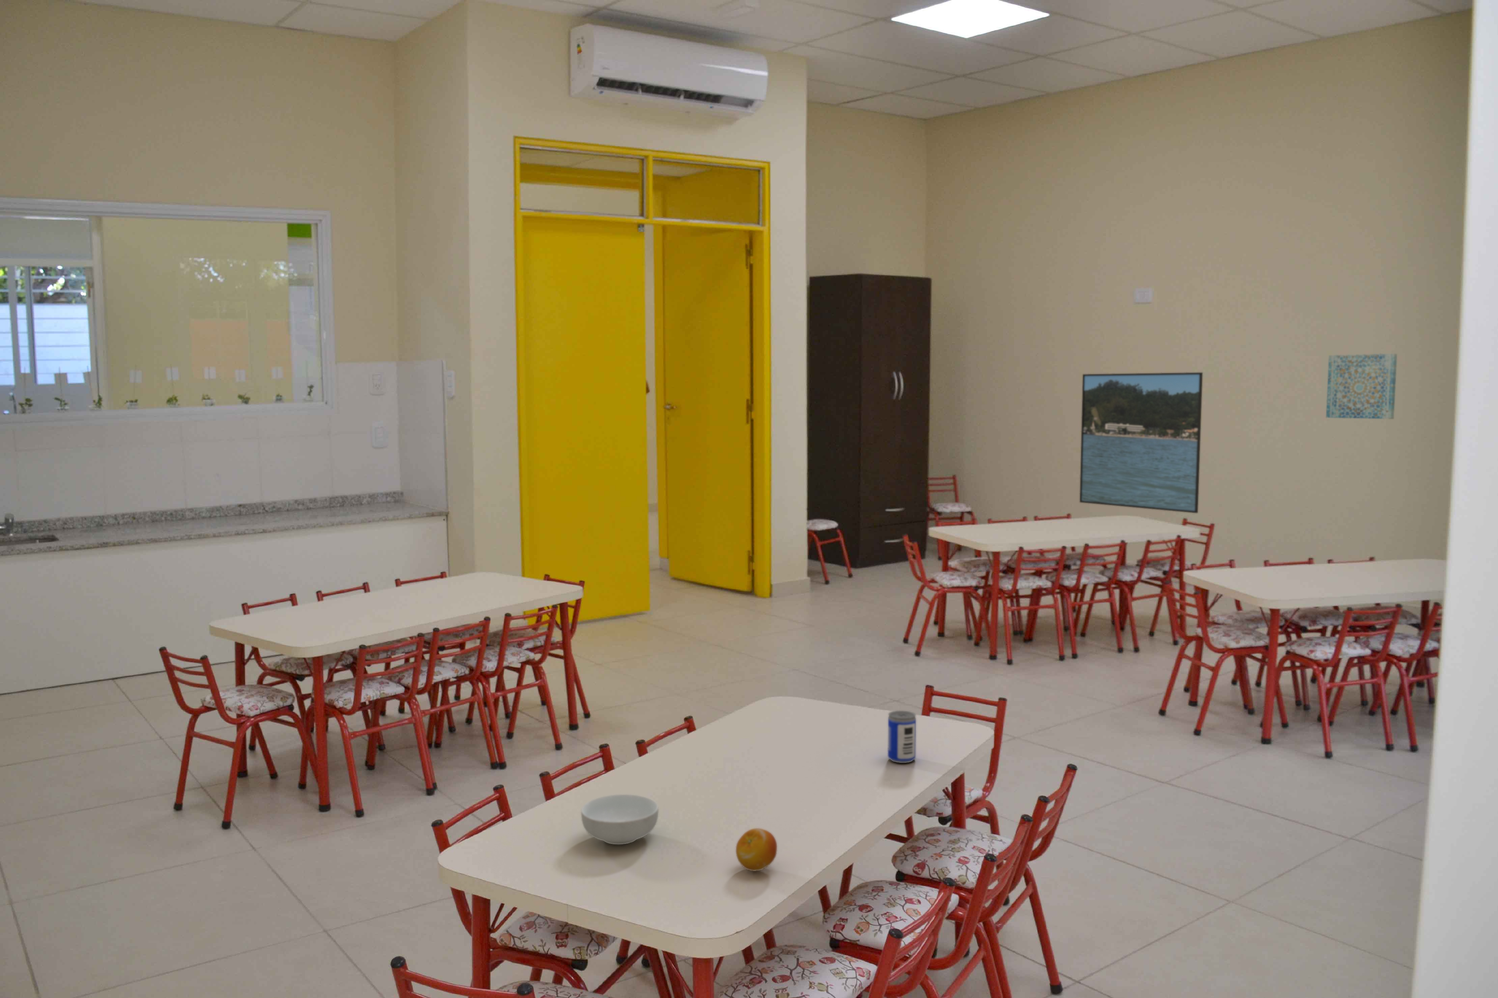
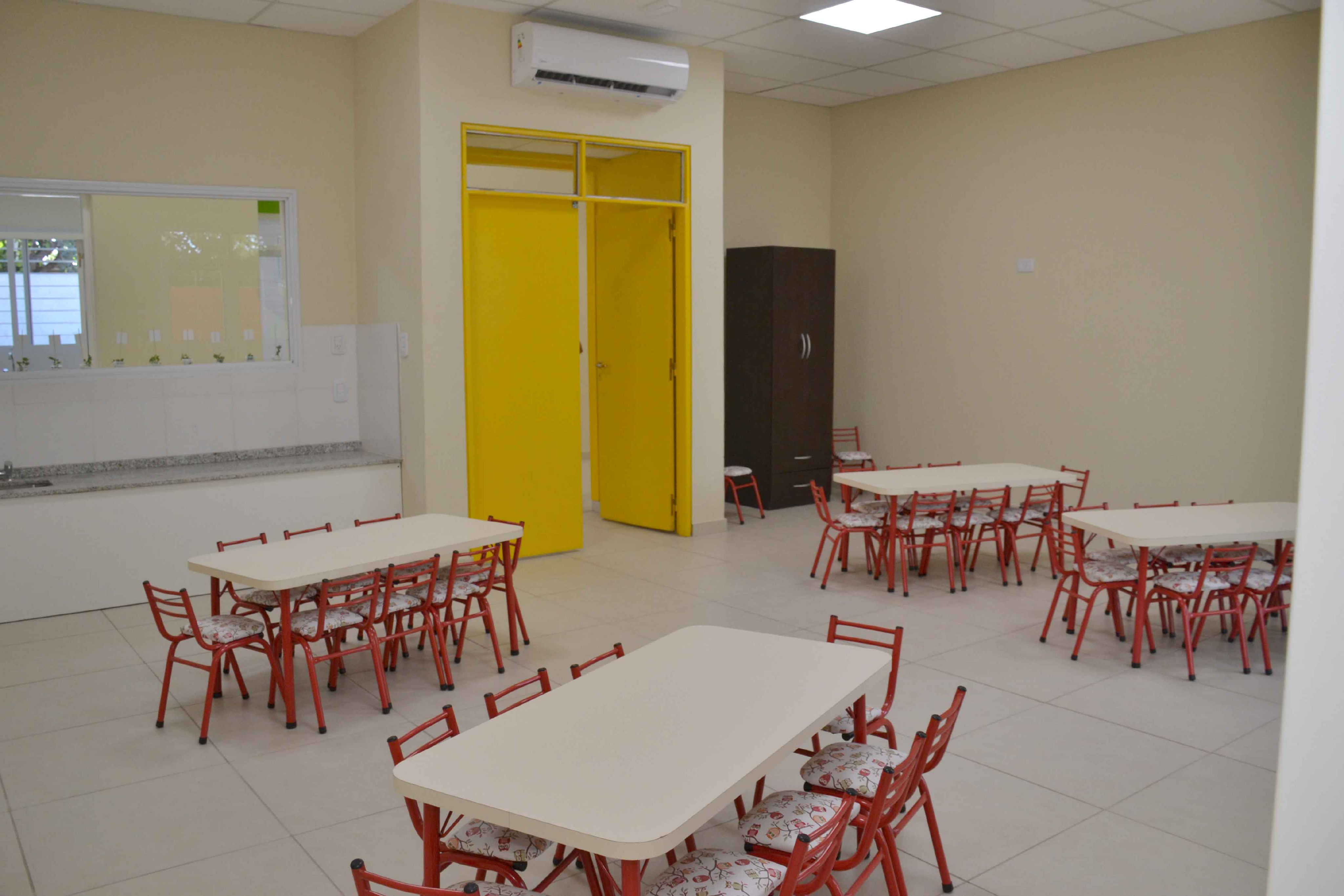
- beer can (902, 736)
- fruit (757, 849)
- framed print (1138, 441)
- cereal bowl (620, 823)
- wall art (1361, 387)
